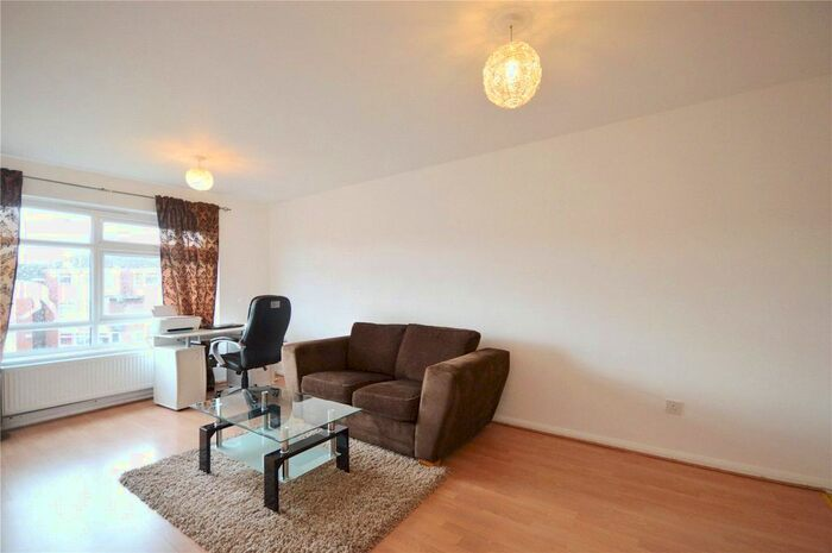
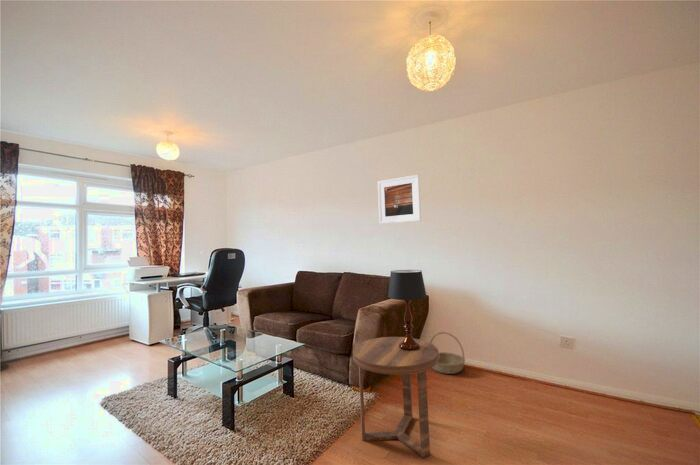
+ basket (445, 352)
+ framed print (398, 200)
+ table lamp (407, 308)
+ side table (403, 392)
